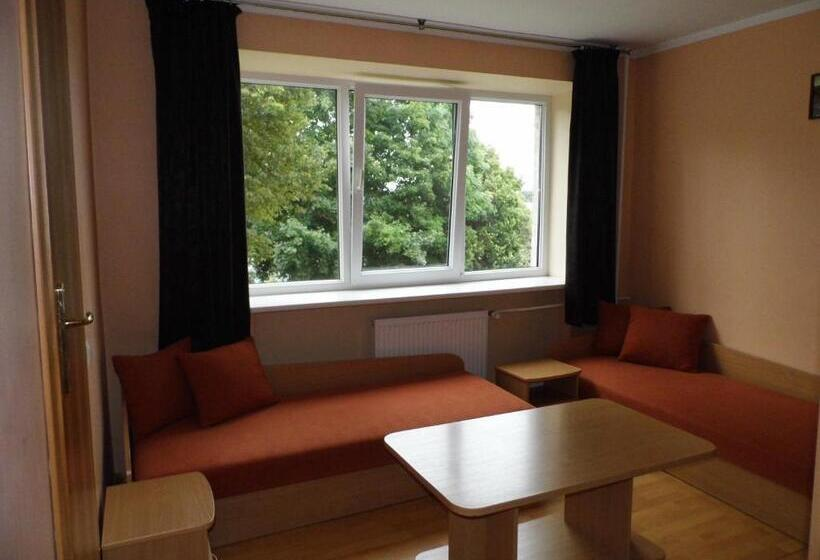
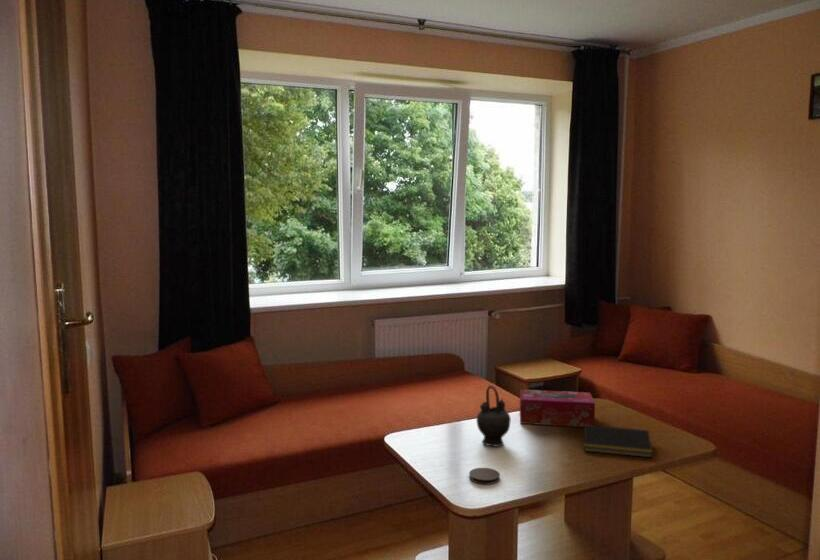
+ coaster (484, 475)
+ notepad (616, 440)
+ teapot (491, 413)
+ tissue box (555, 407)
